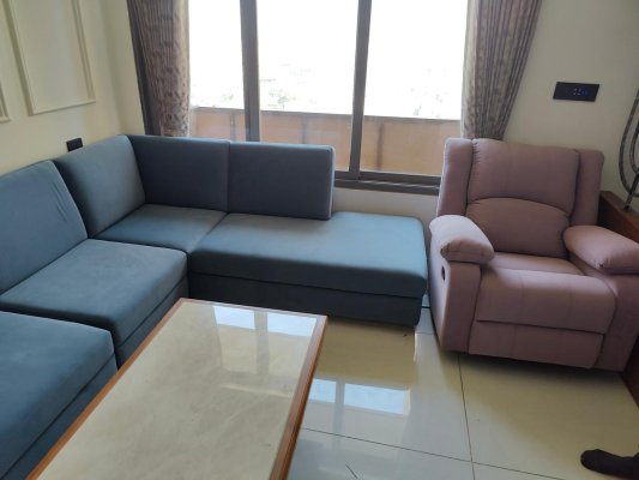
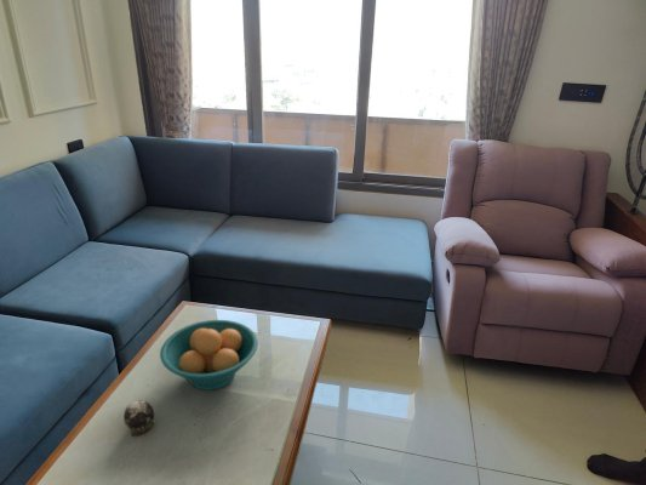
+ decorative egg (138, 415)
+ fruit bowl (210, 353)
